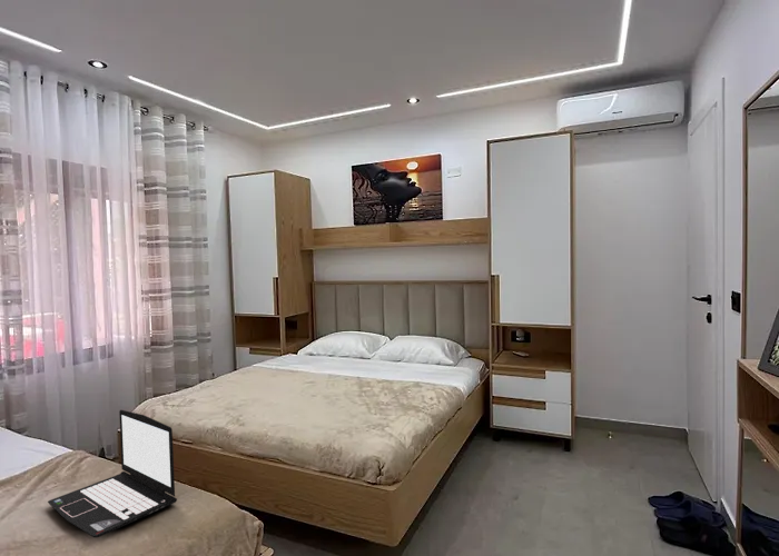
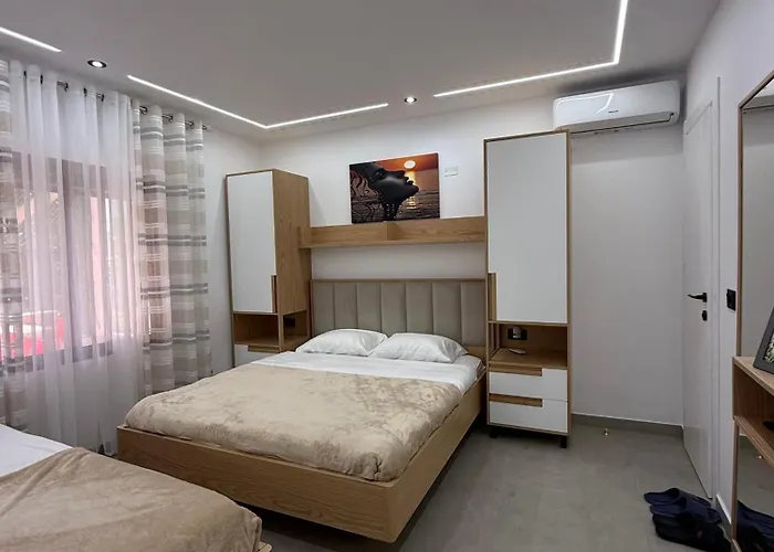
- laptop (114, 476)
